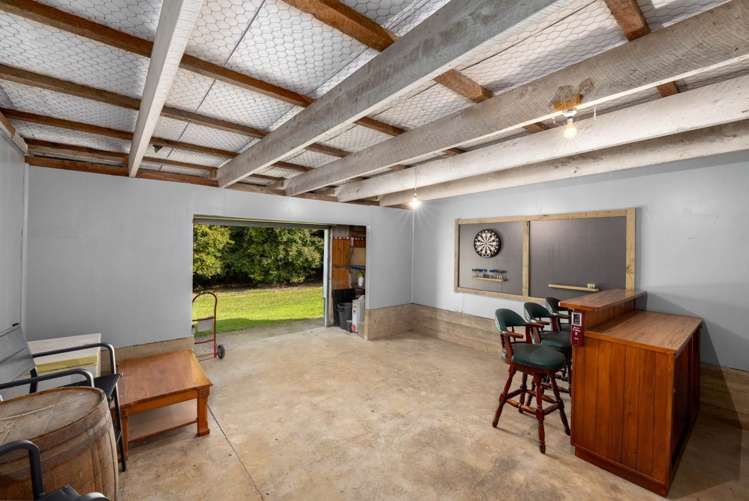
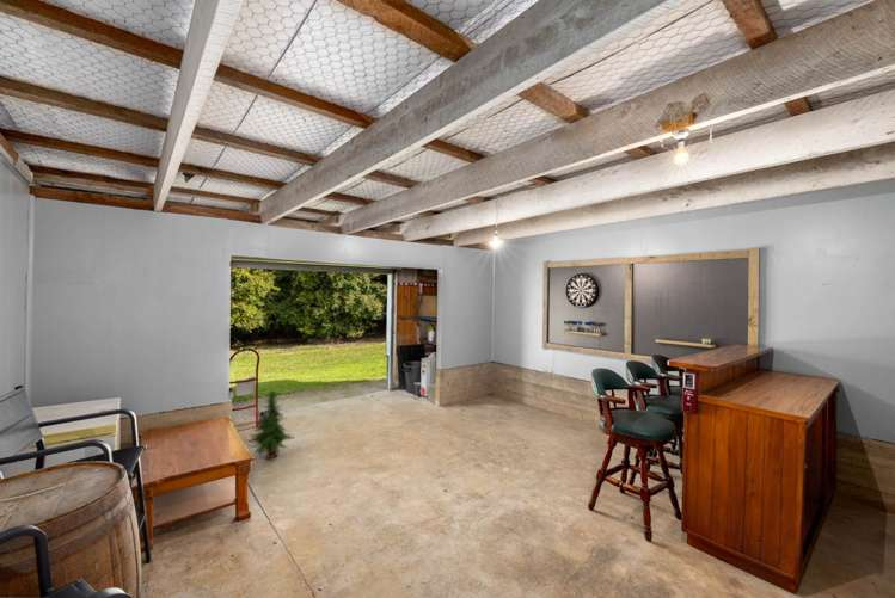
+ tree (271, 423)
